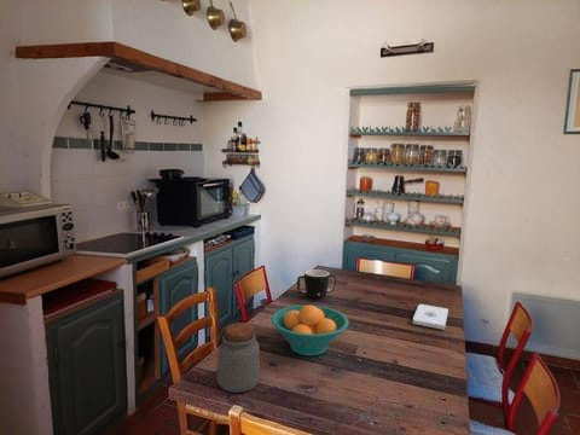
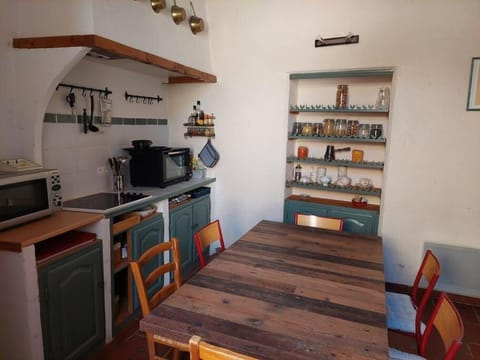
- fruit bowl (309, 326)
- jar (238, 354)
- notepad (430, 315)
- mug (315, 284)
